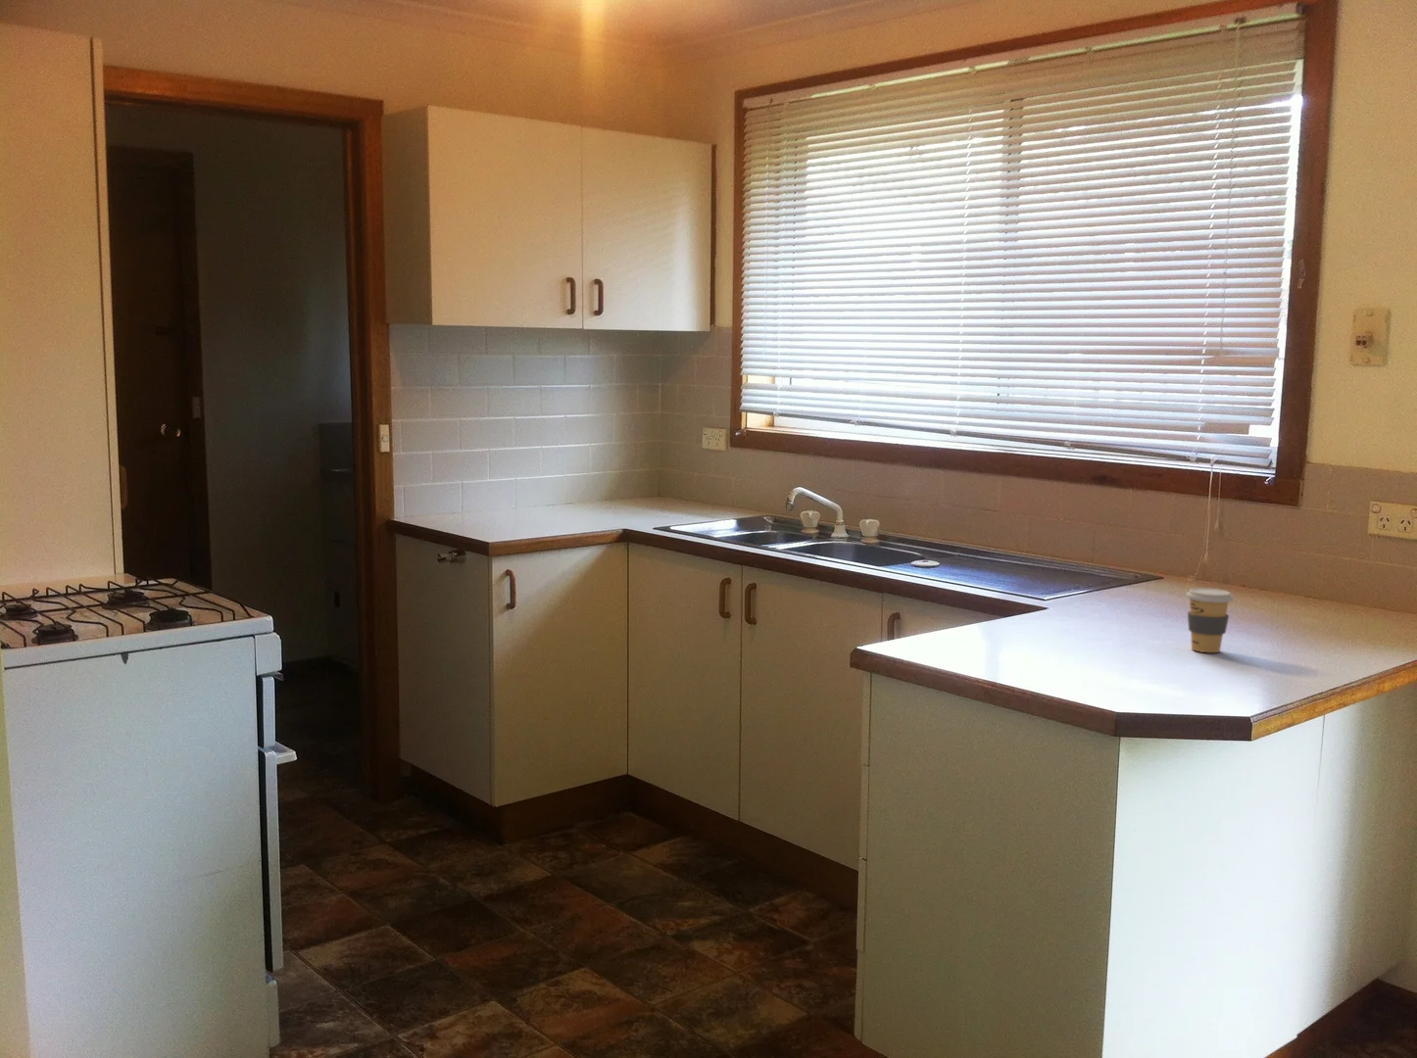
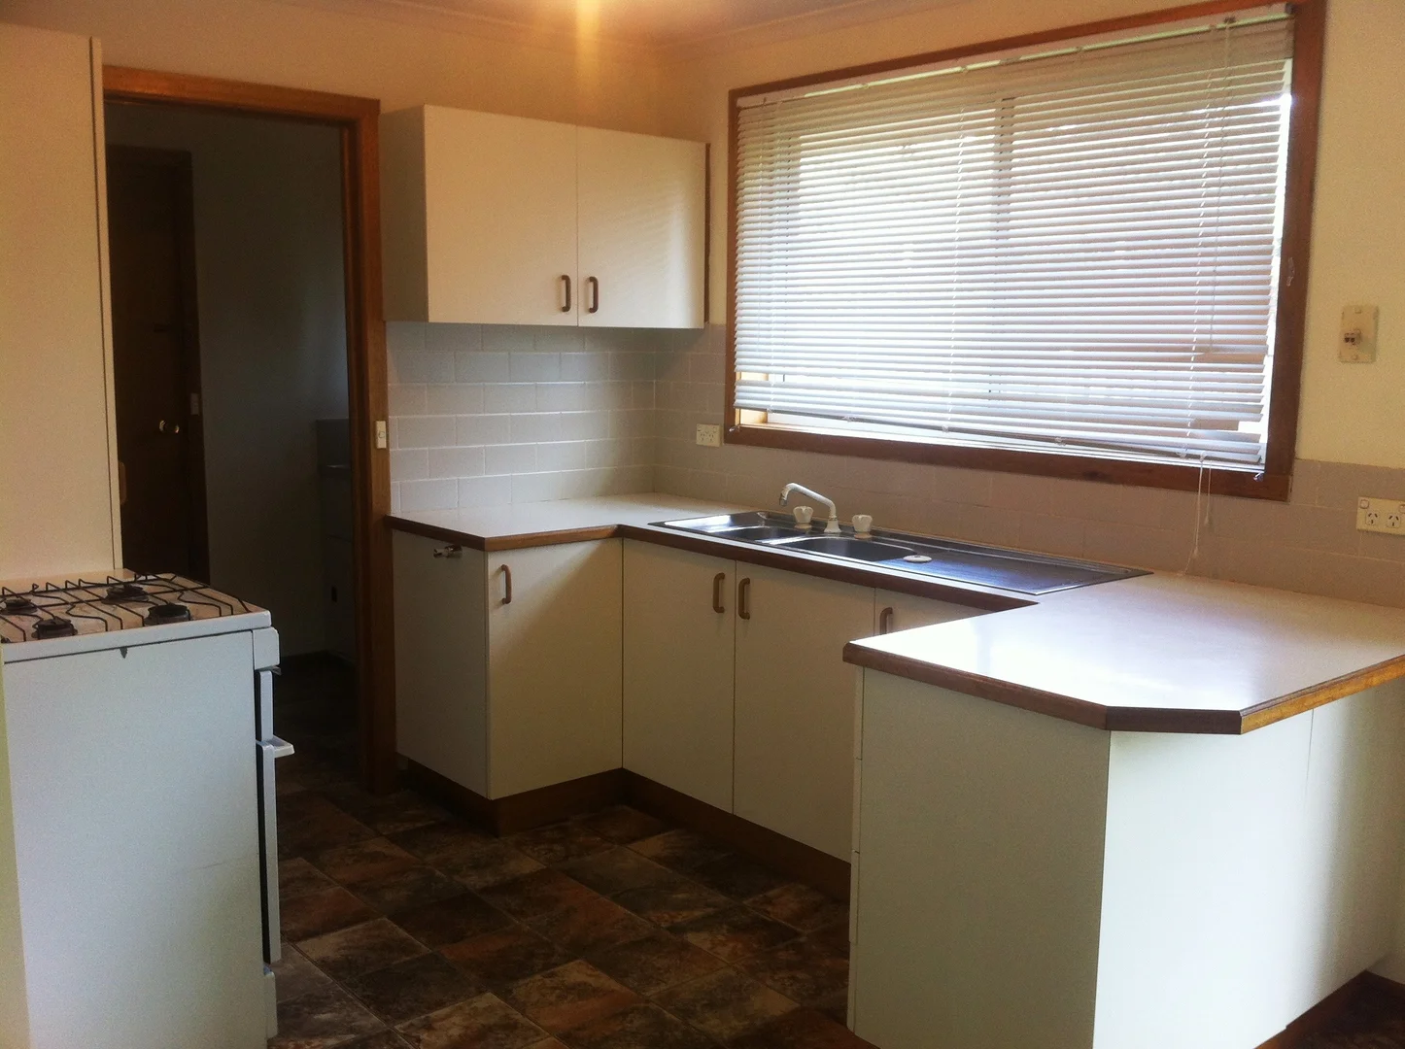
- coffee cup (1207, 620)
